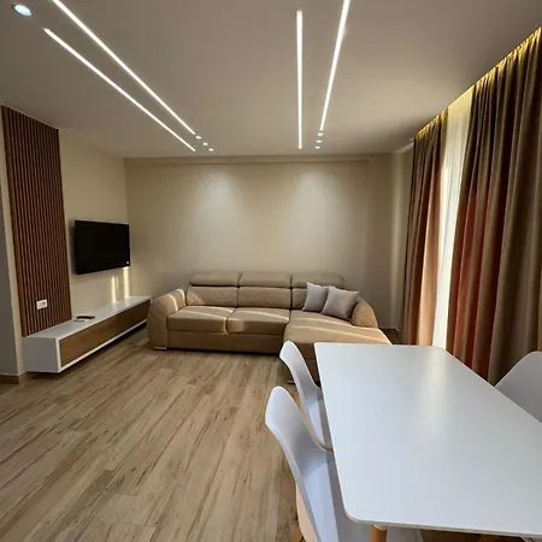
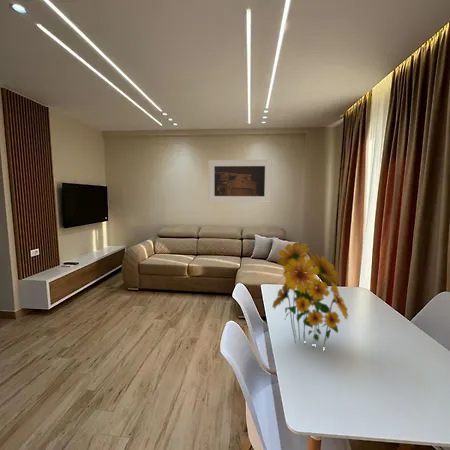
+ flower bouquet (309, 292)
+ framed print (239, 181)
